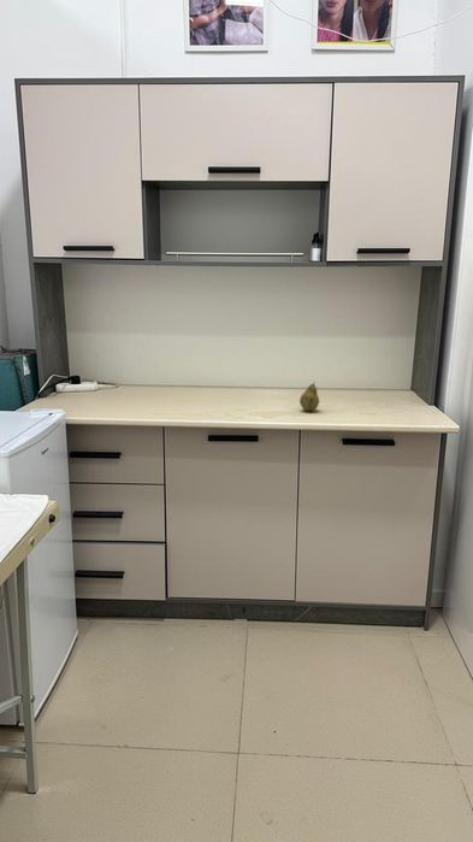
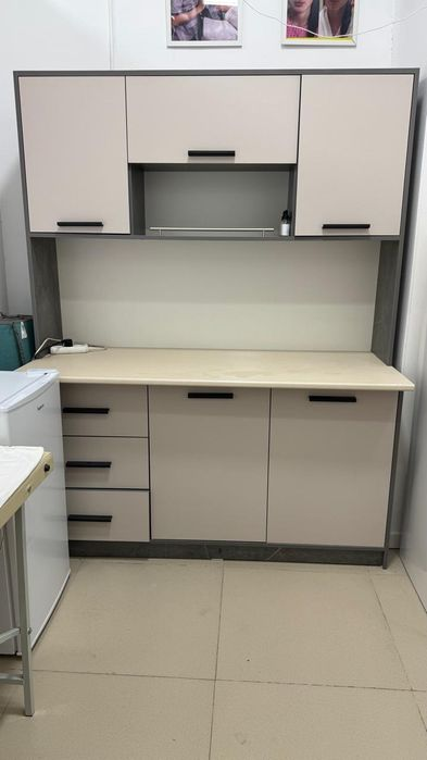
- fruit (309, 395)
